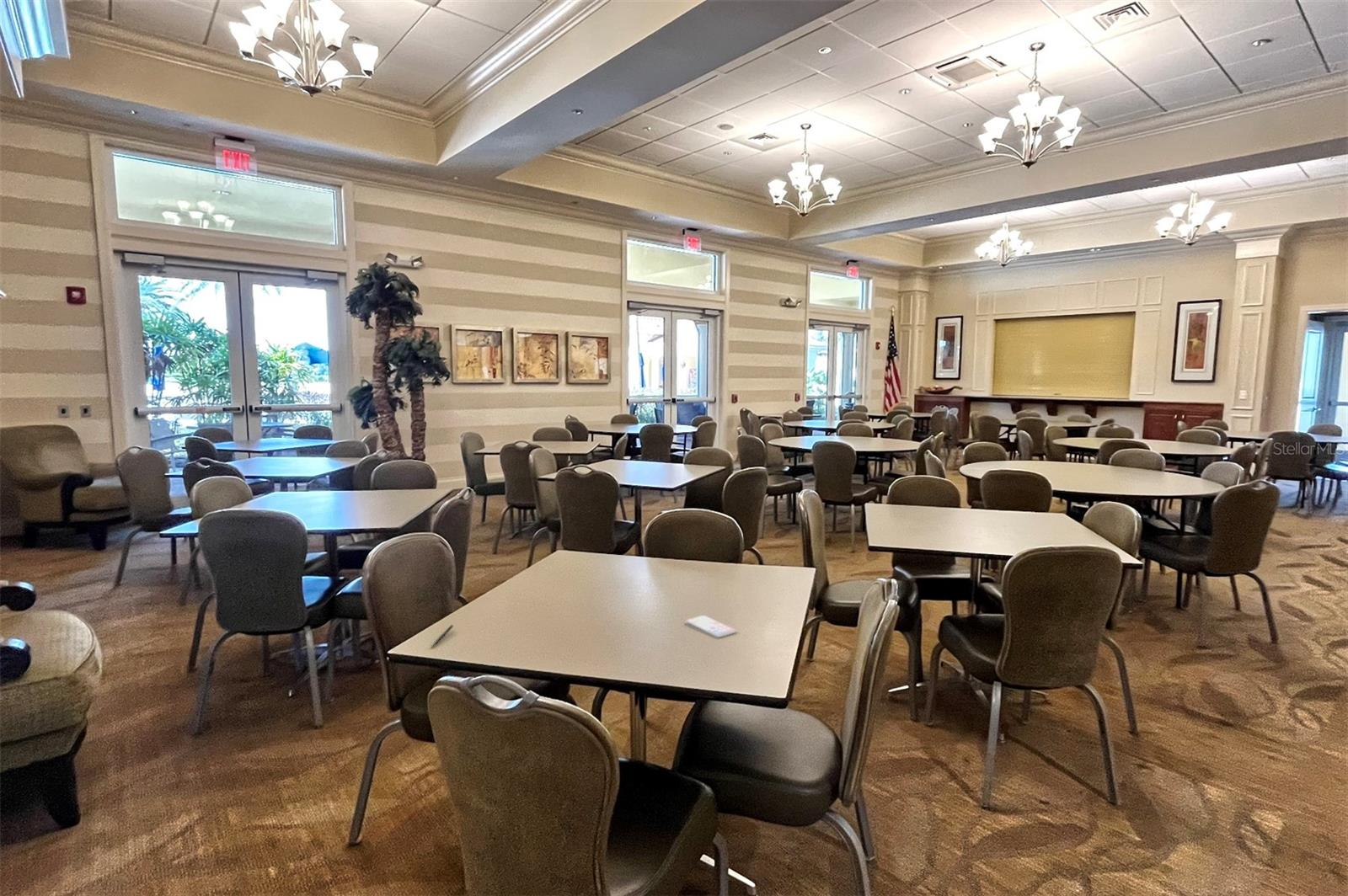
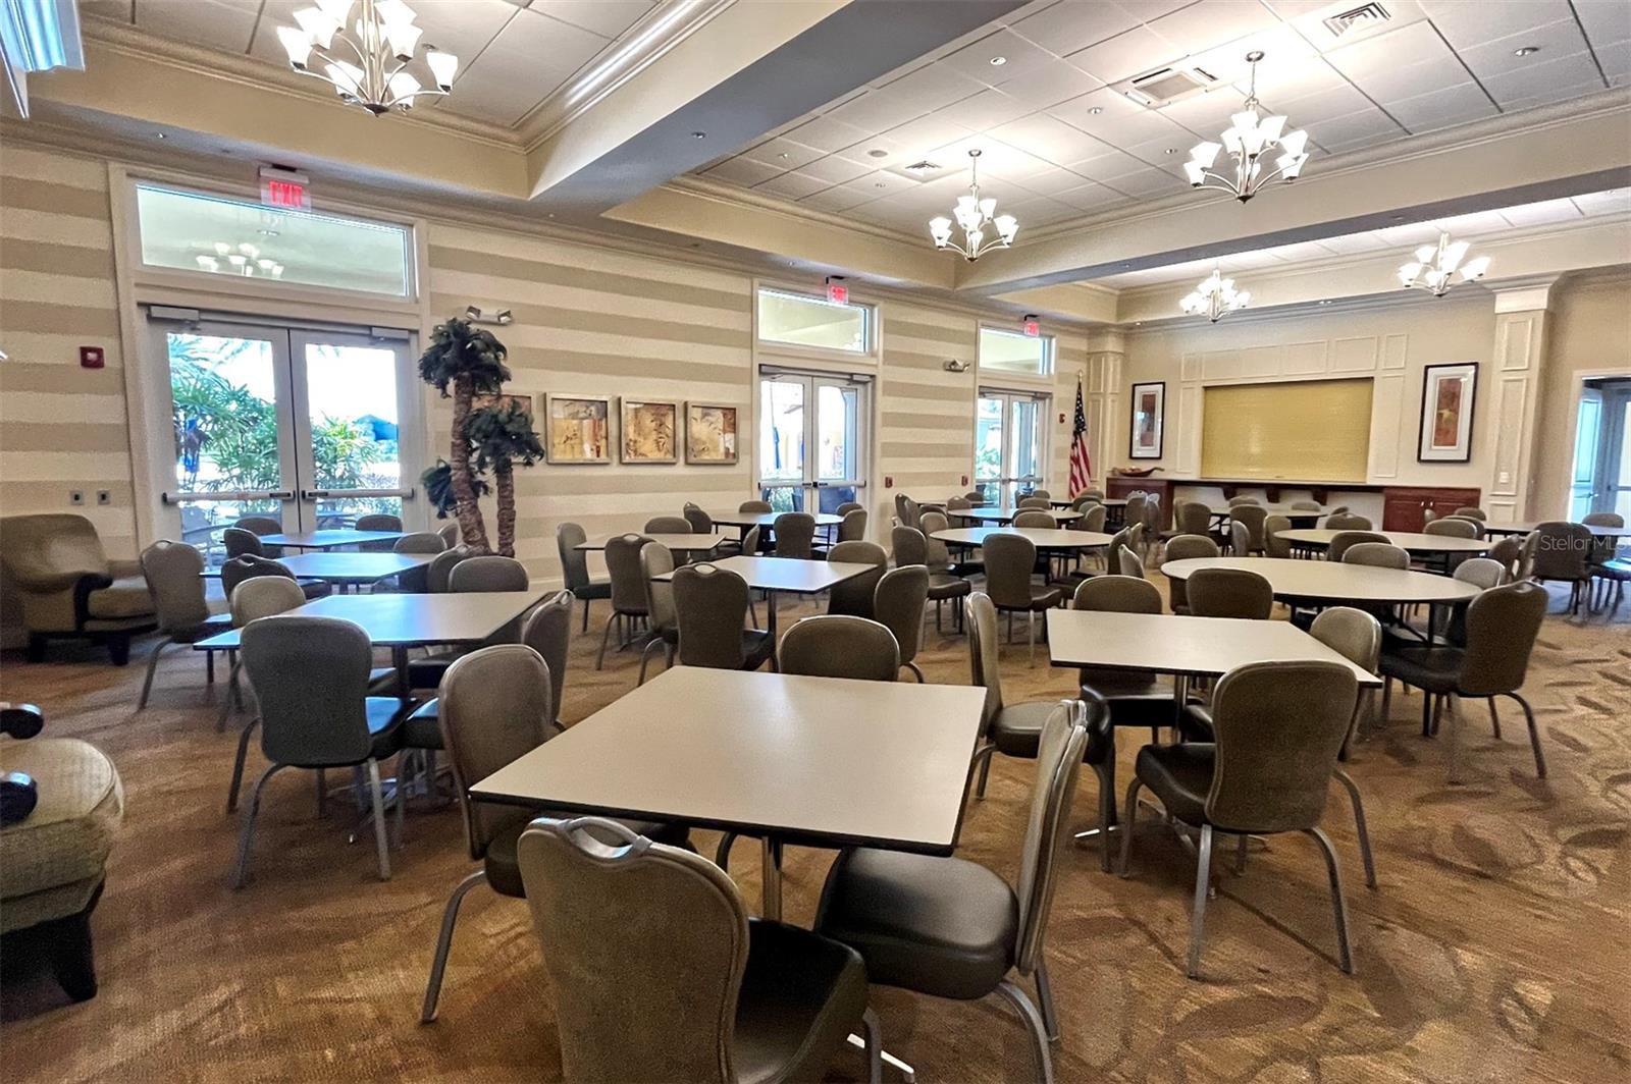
- smartphone (710, 625)
- pen (441, 636)
